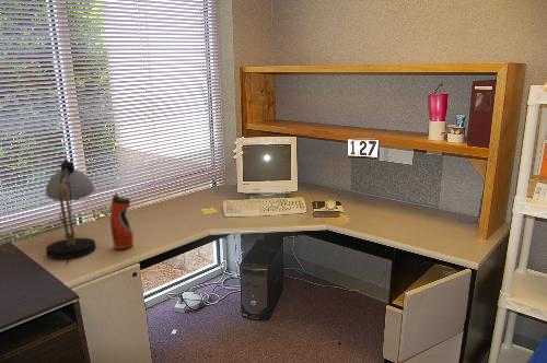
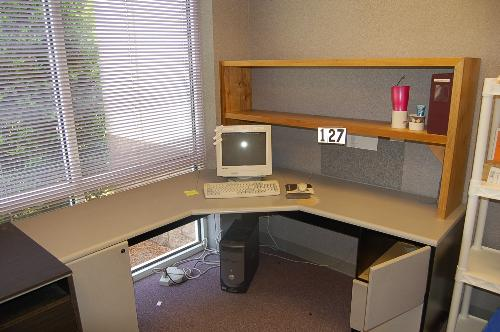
- desk lamp (68, 204)
- water bottle (120, 220)
